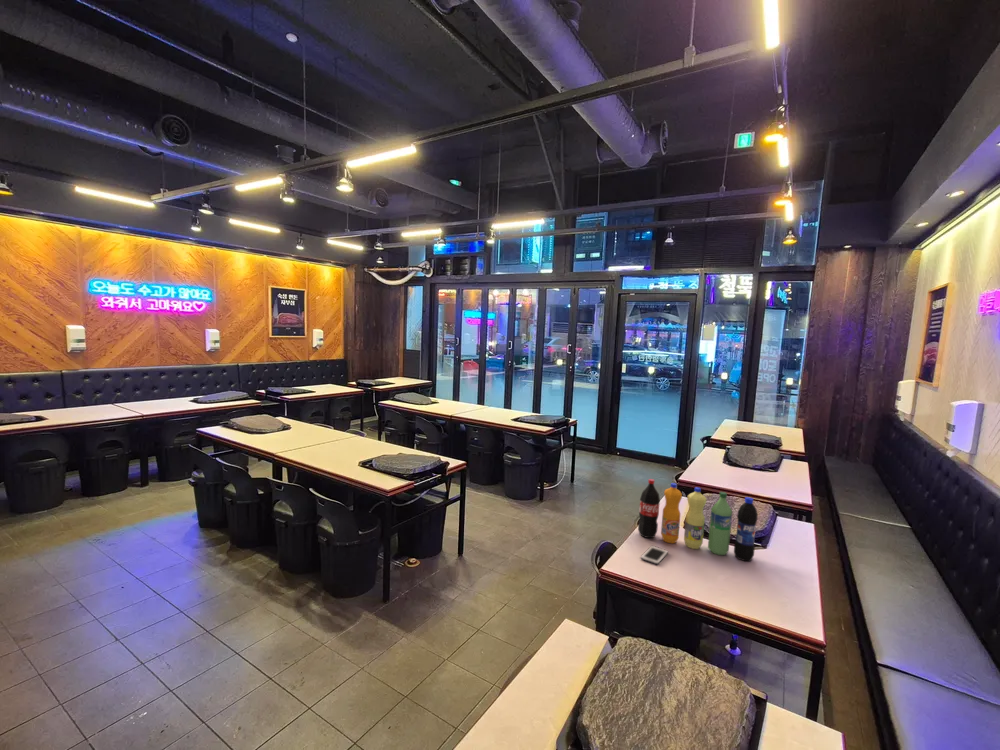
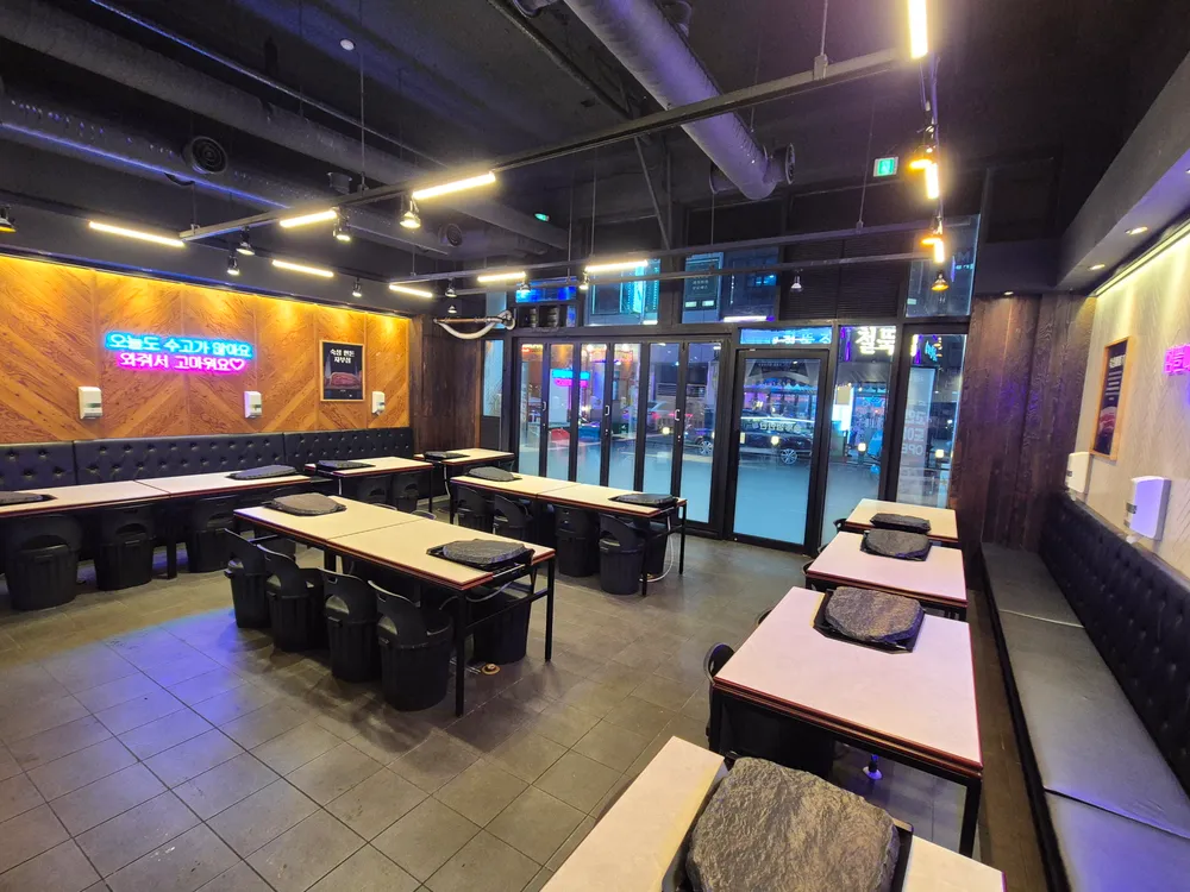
- cell phone (654, 554)
- soda bottle (695, 517)
